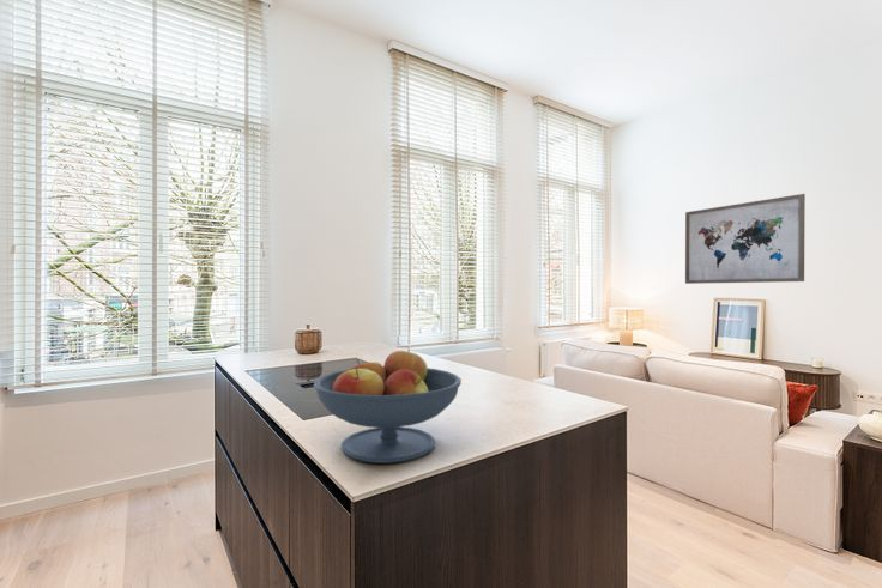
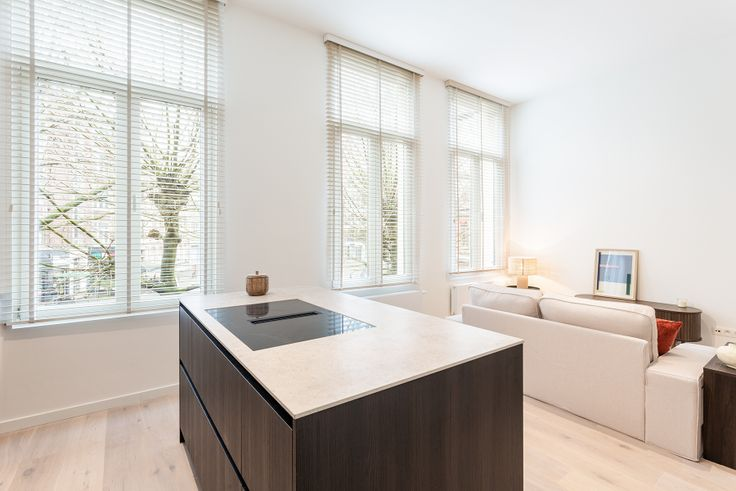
- wall art (738, 243)
- fruit bowl (388, 400)
